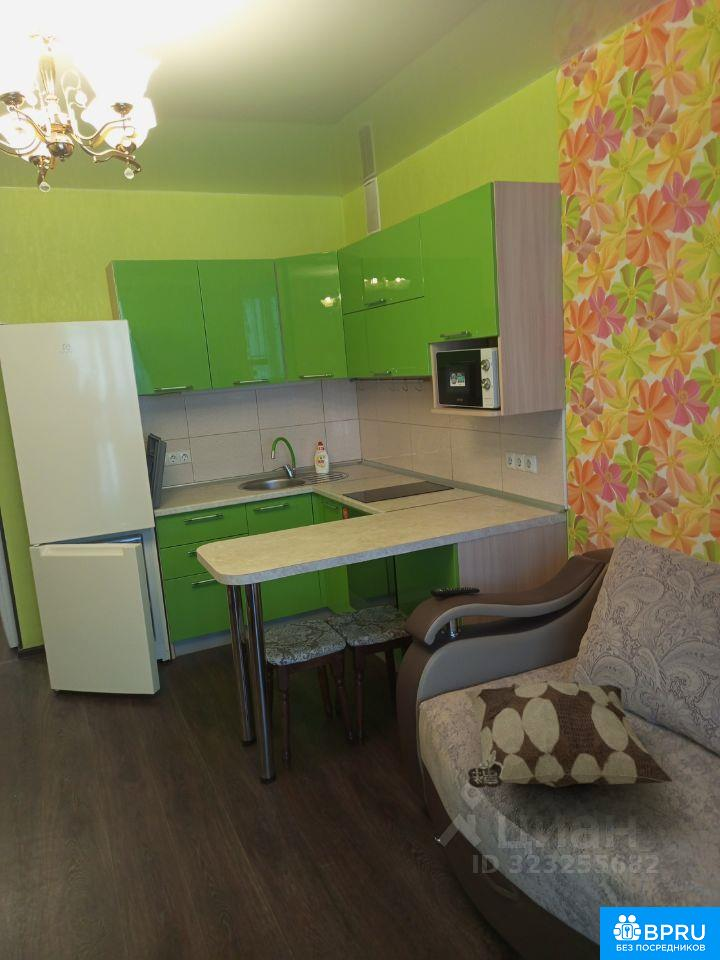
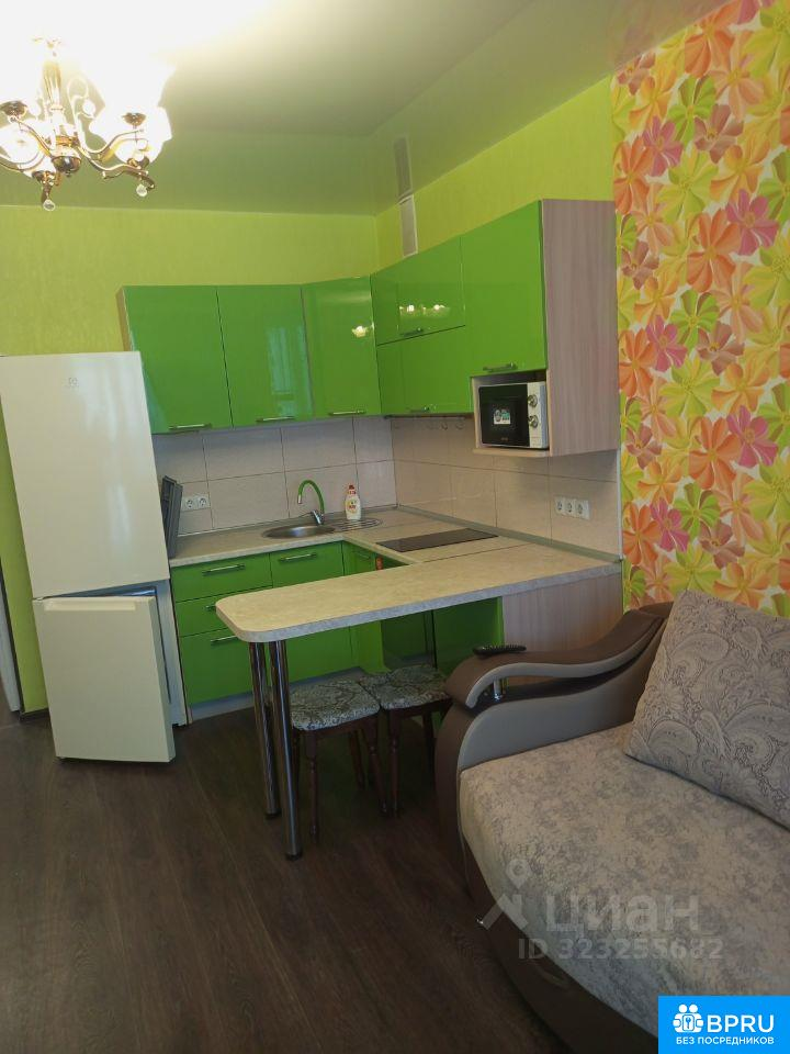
- decorative pillow (553, 732)
